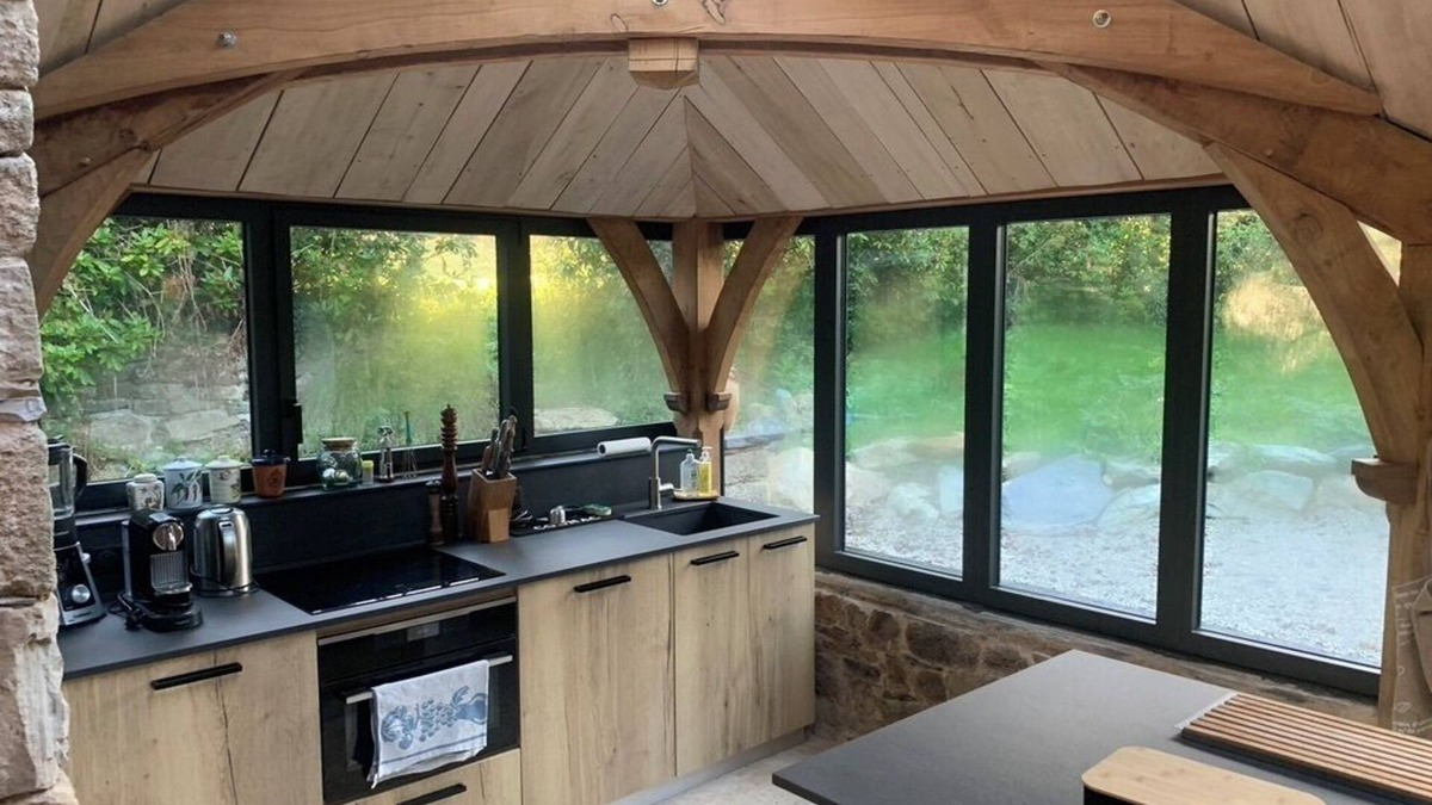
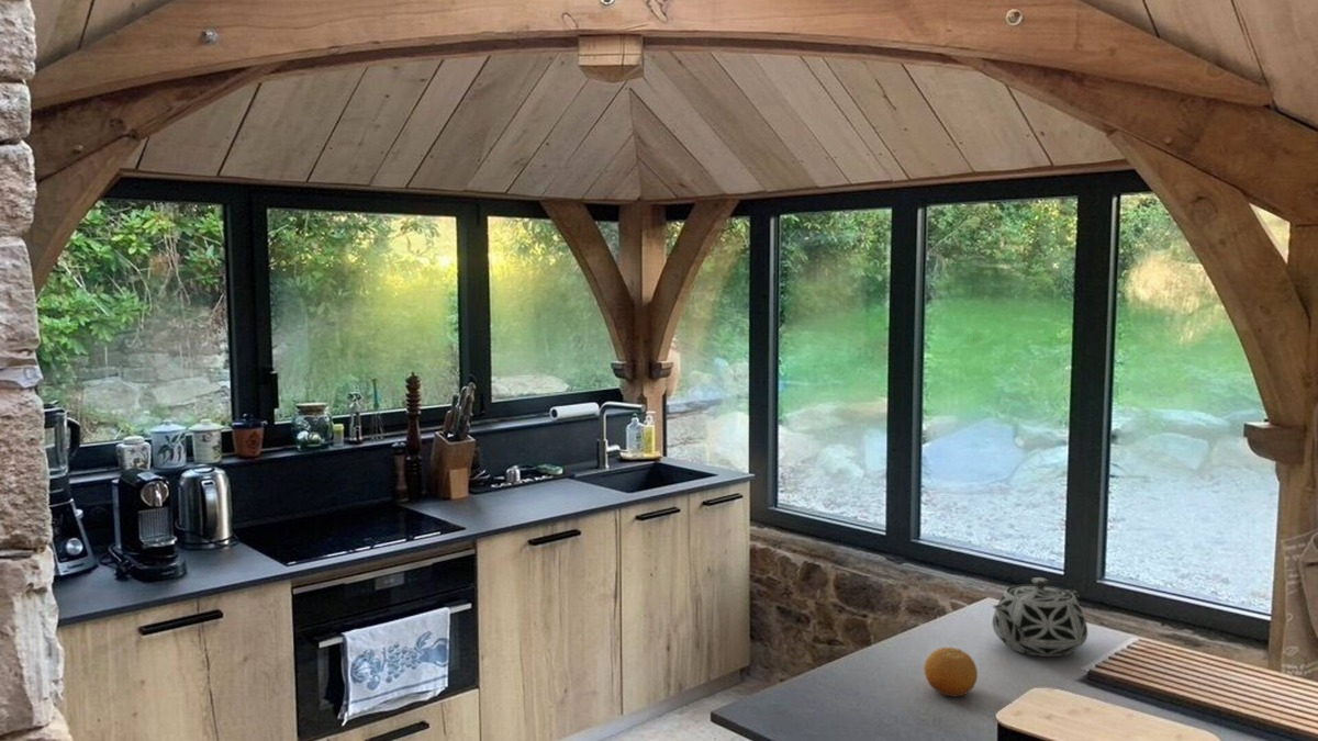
+ fruit (950, 671)
+ teapot (1036, 614)
